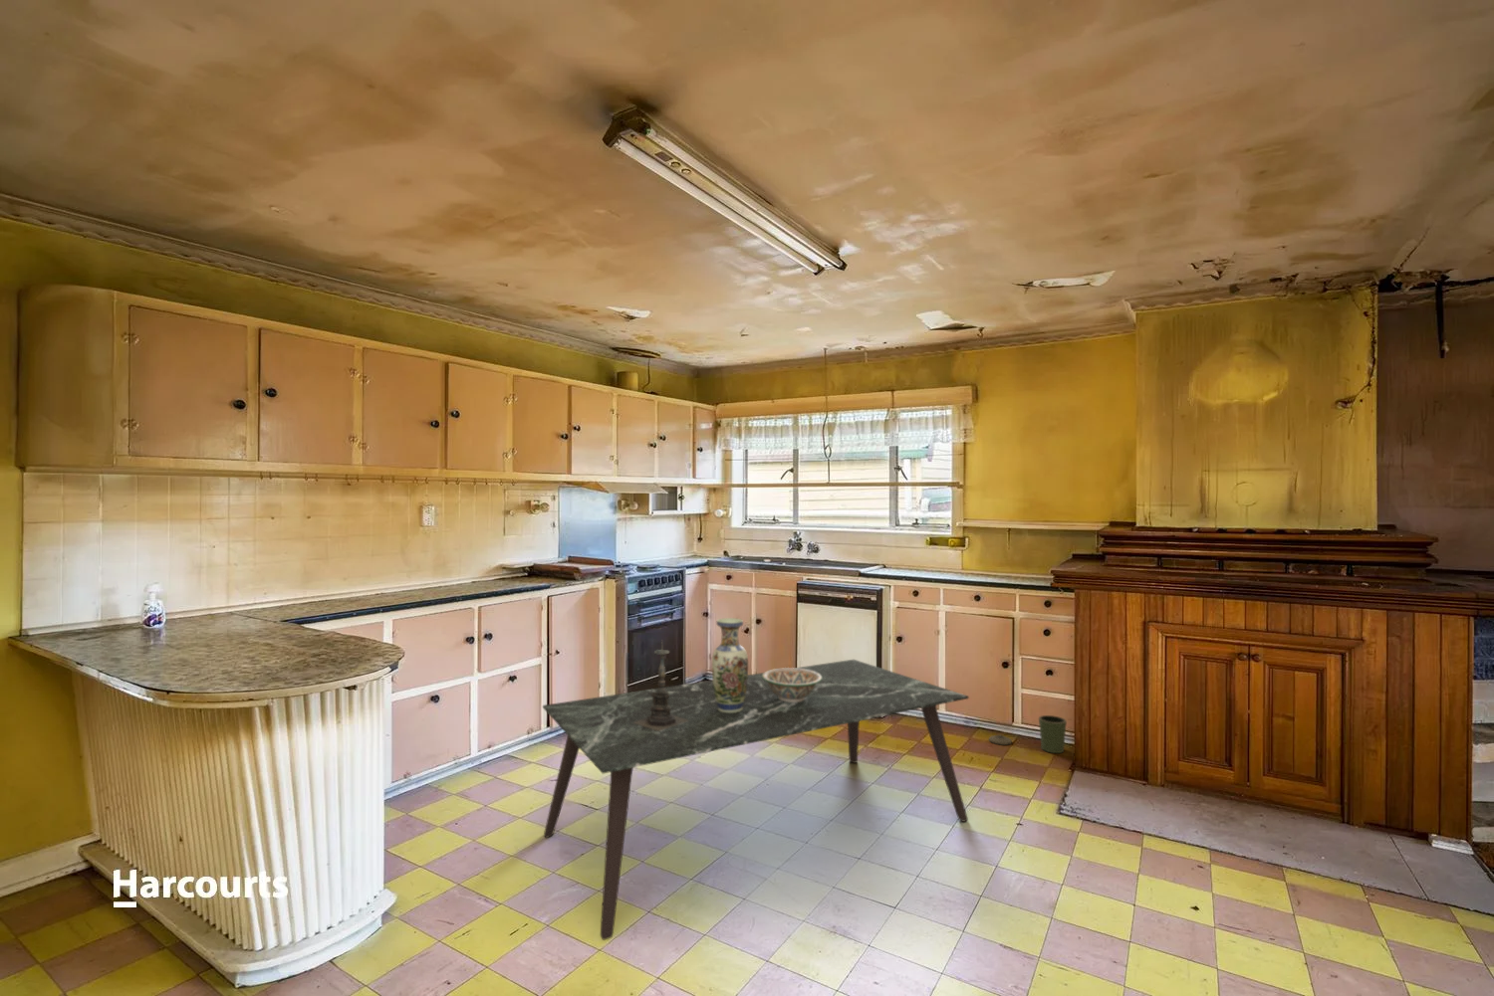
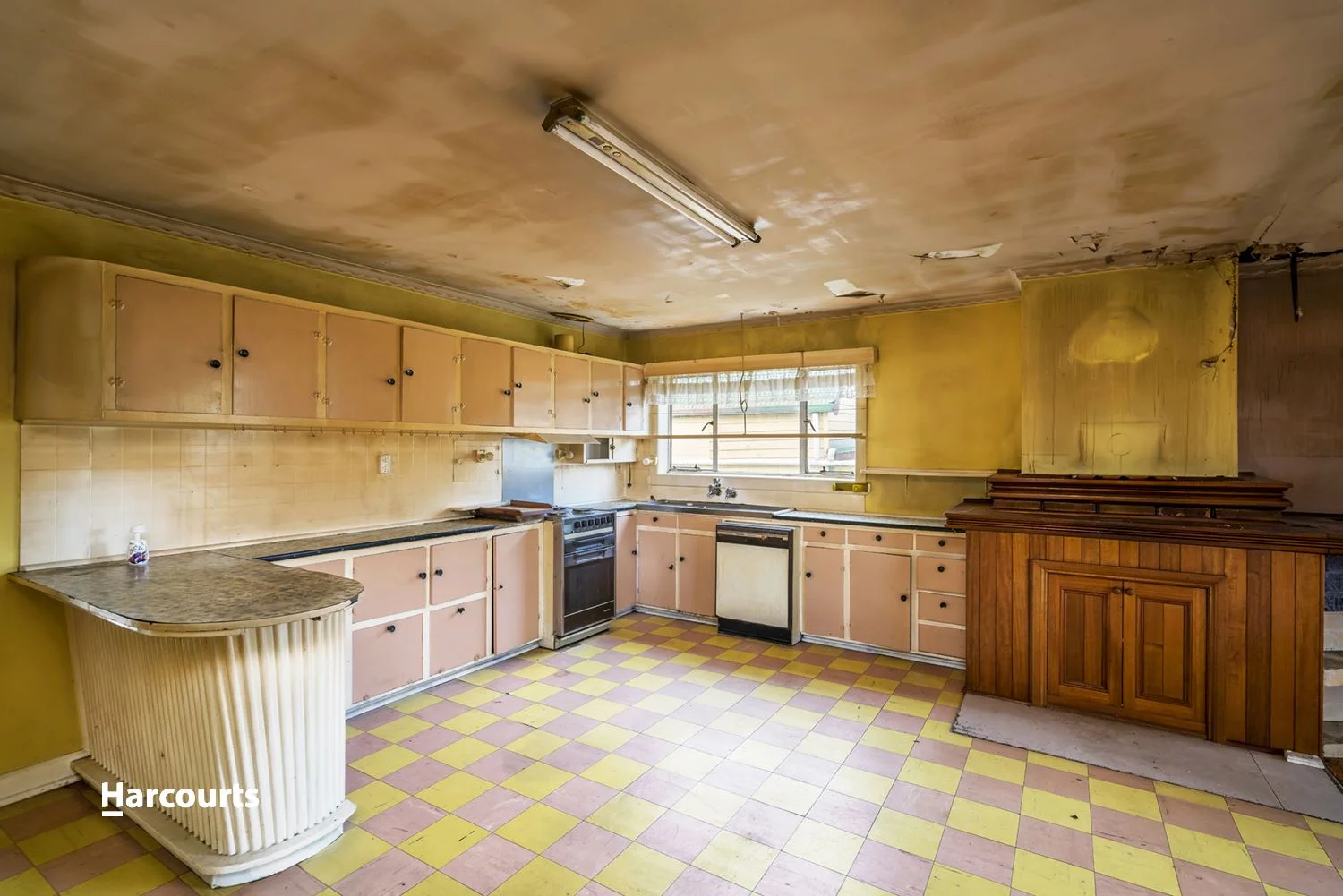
- dining table (753, 743)
- candle holder (662, 679)
- decorative bowl (792, 687)
- trash can (1040, 730)
- vase (730, 664)
